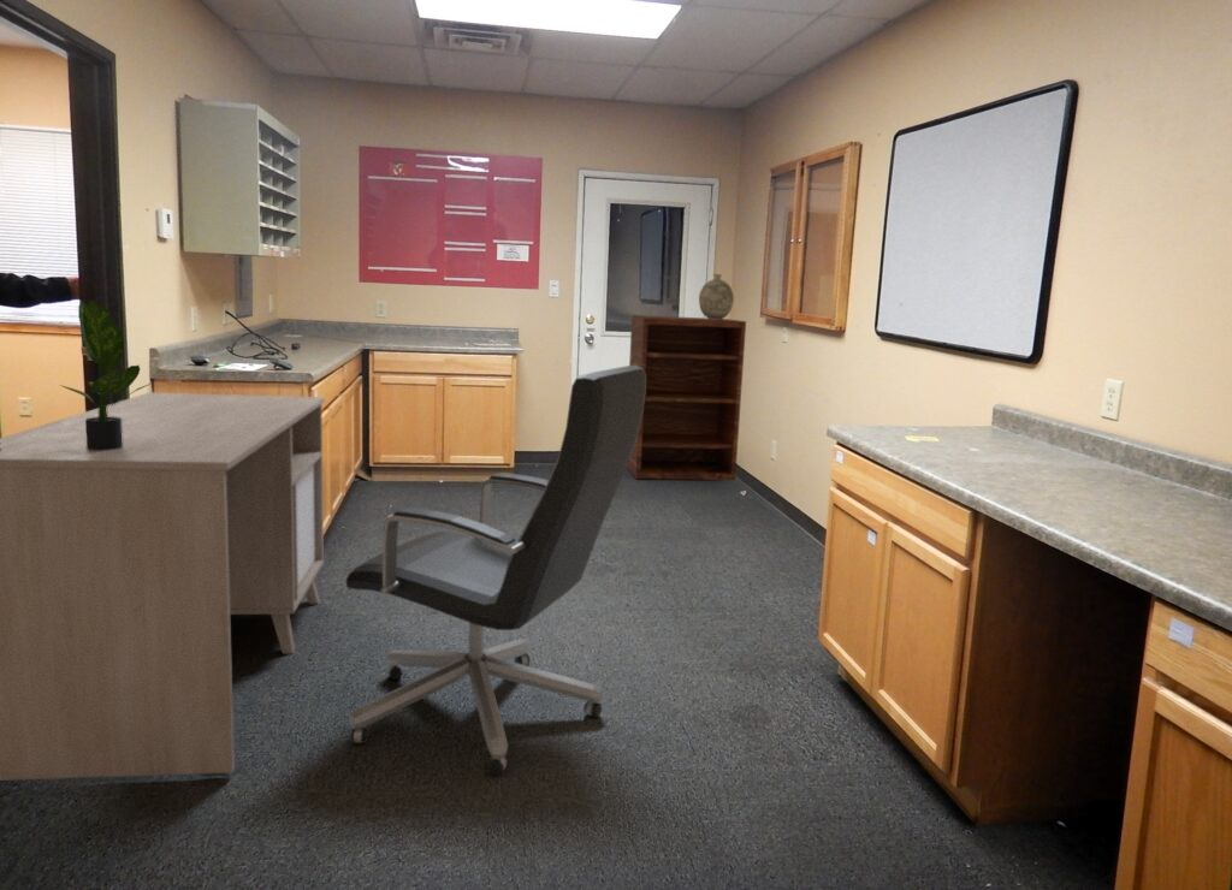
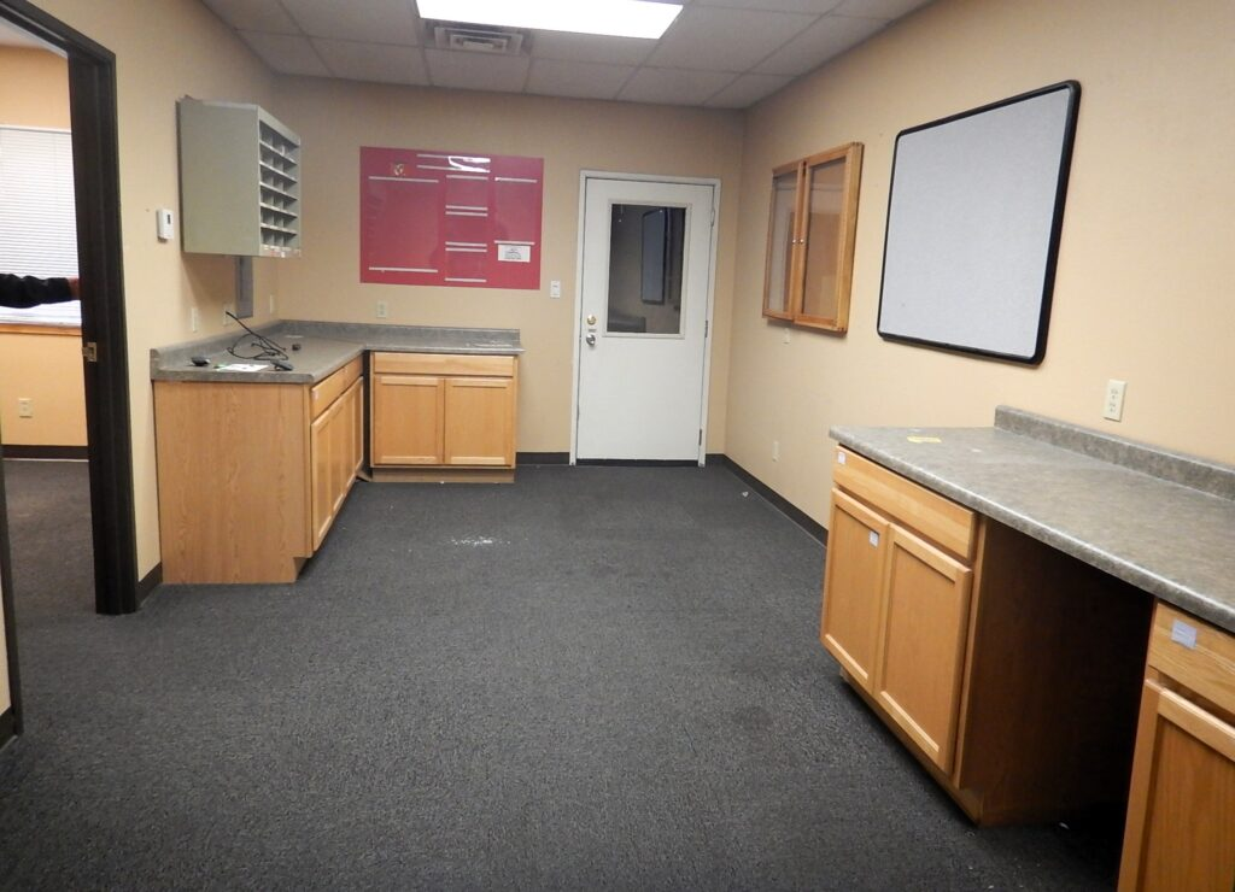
- decorative vase (716, 296)
- office chair (492, 539)
- desk (184, 547)
- shelving unit (682, 396)
- potted plant (106, 374)
